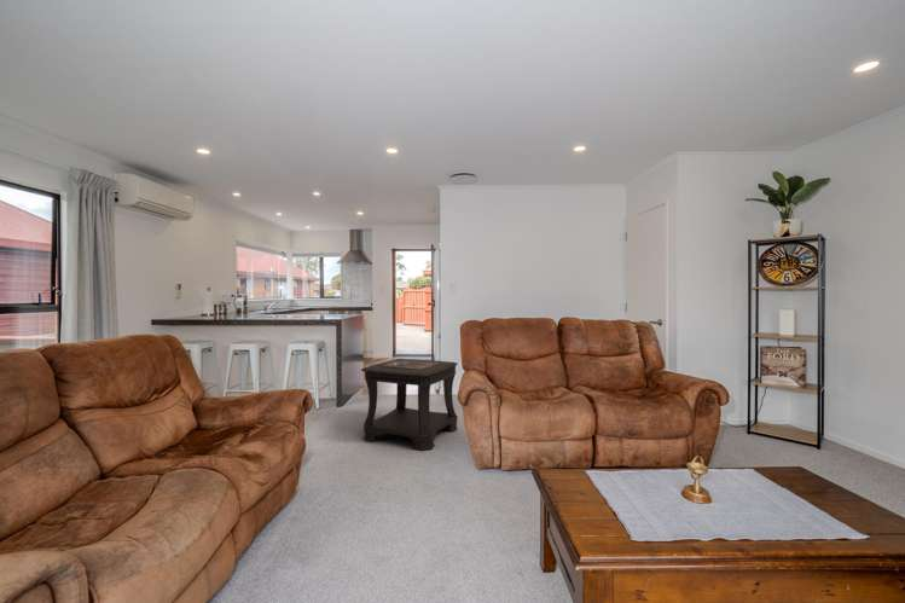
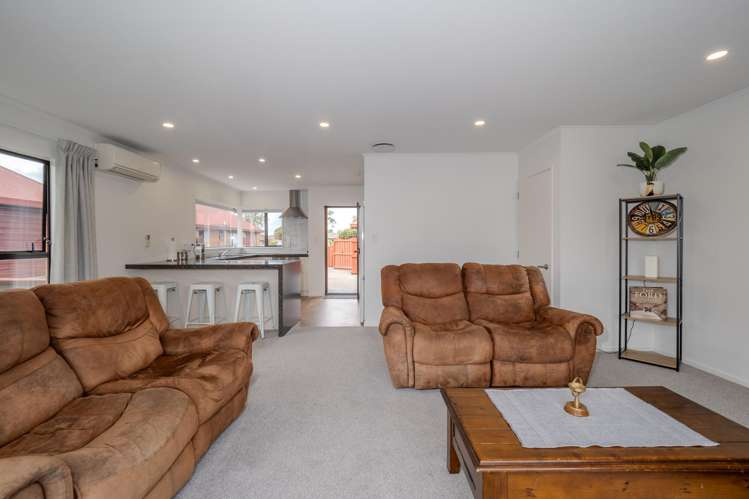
- side table (405, 399)
